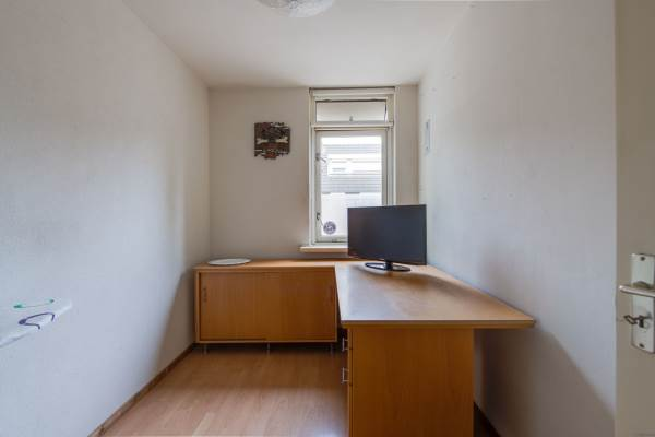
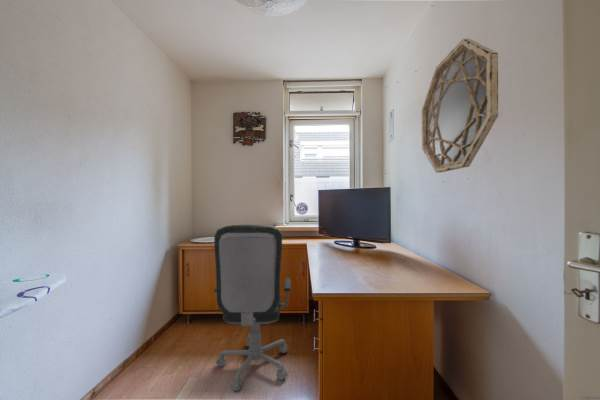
+ office chair (253, 294)
+ home mirror (450, 112)
